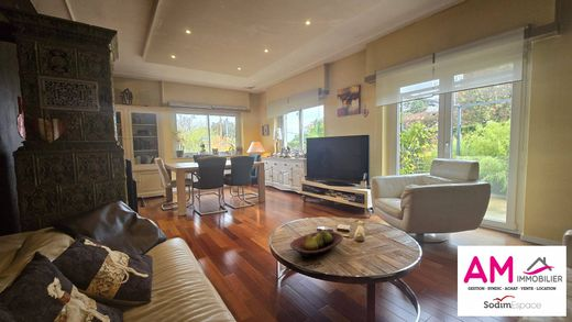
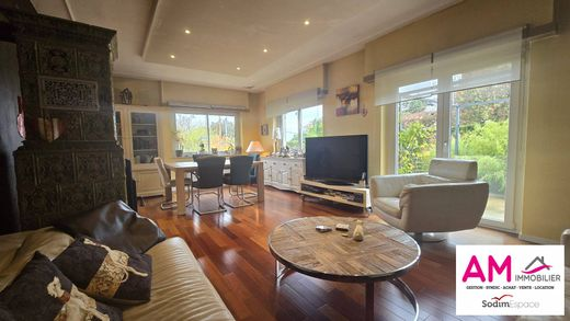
- fruit bowl (317, 241)
